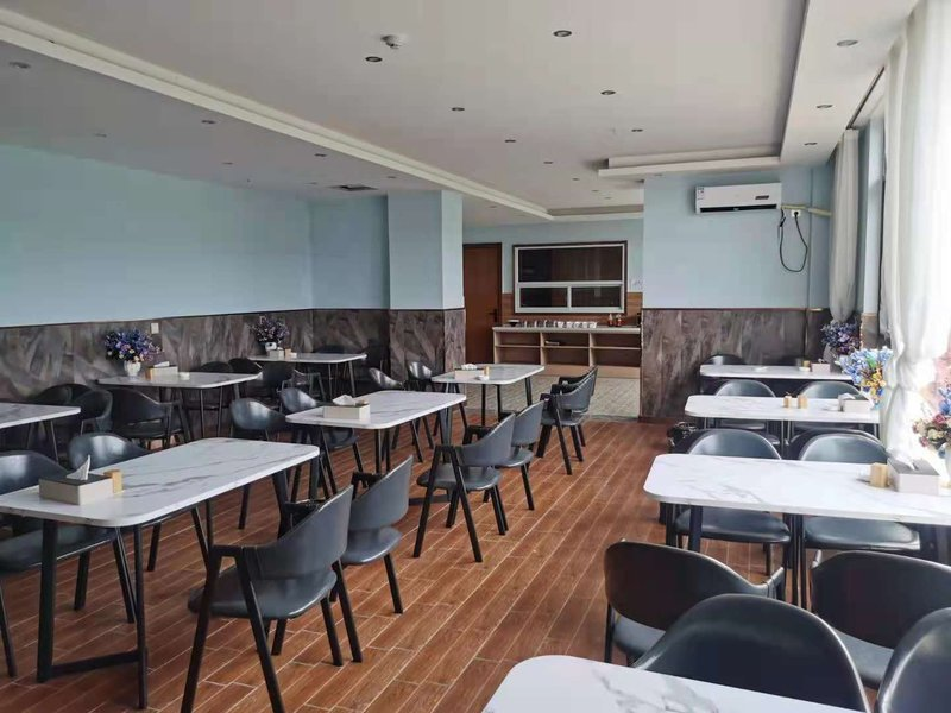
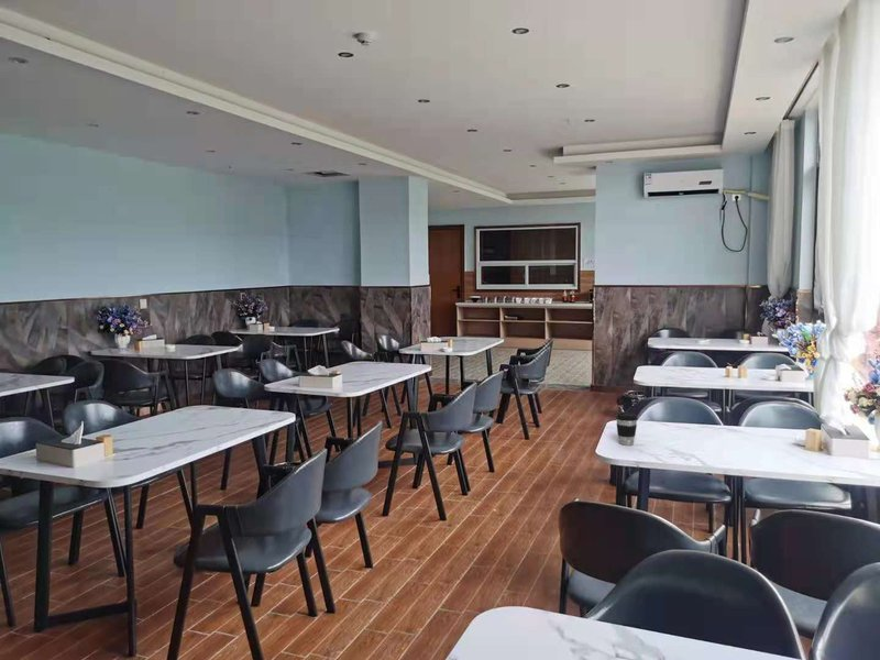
+ coffee cup (626, 429)
